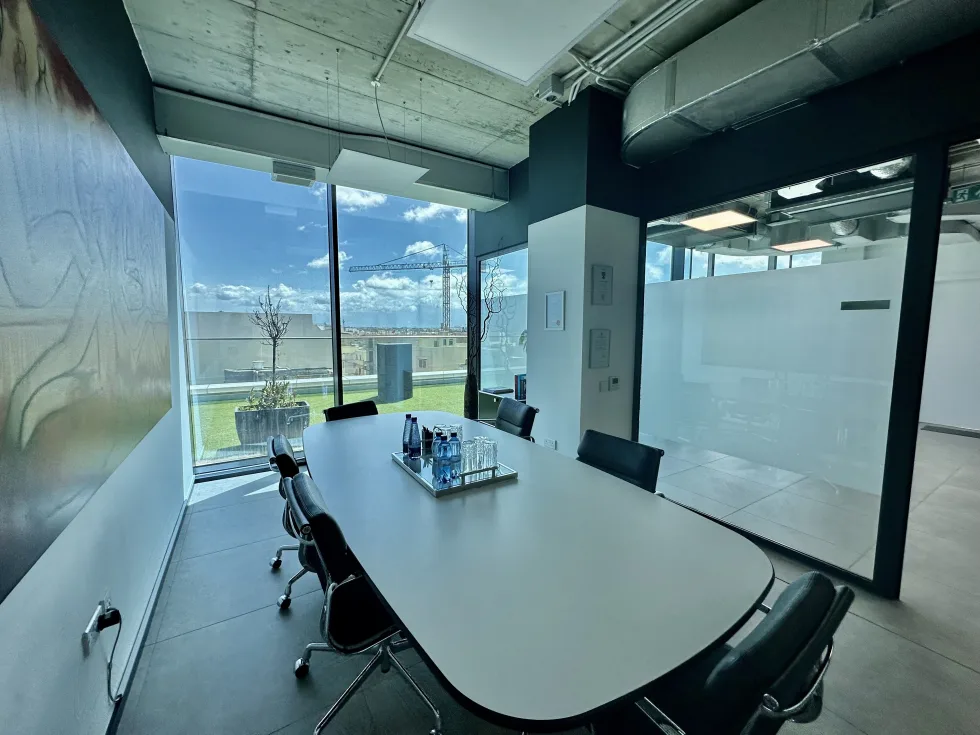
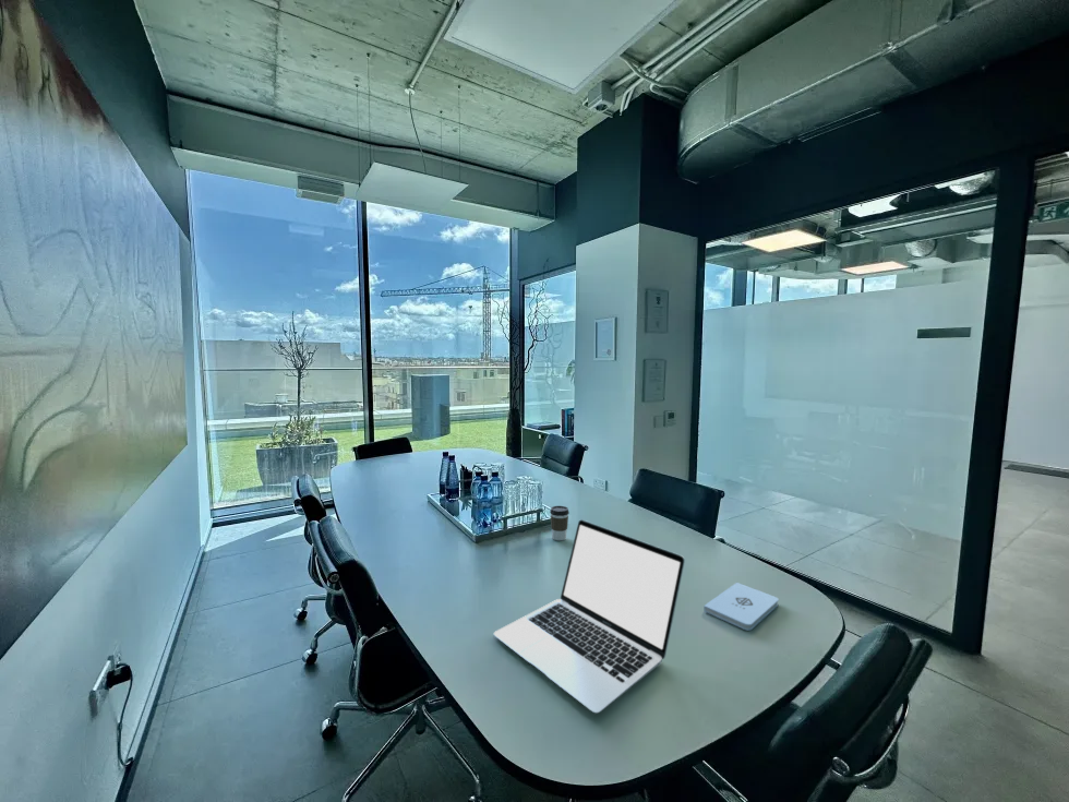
+ laptop (586, 597)
+ notepad (742, 605)
+ coffee cup (558, 523)
